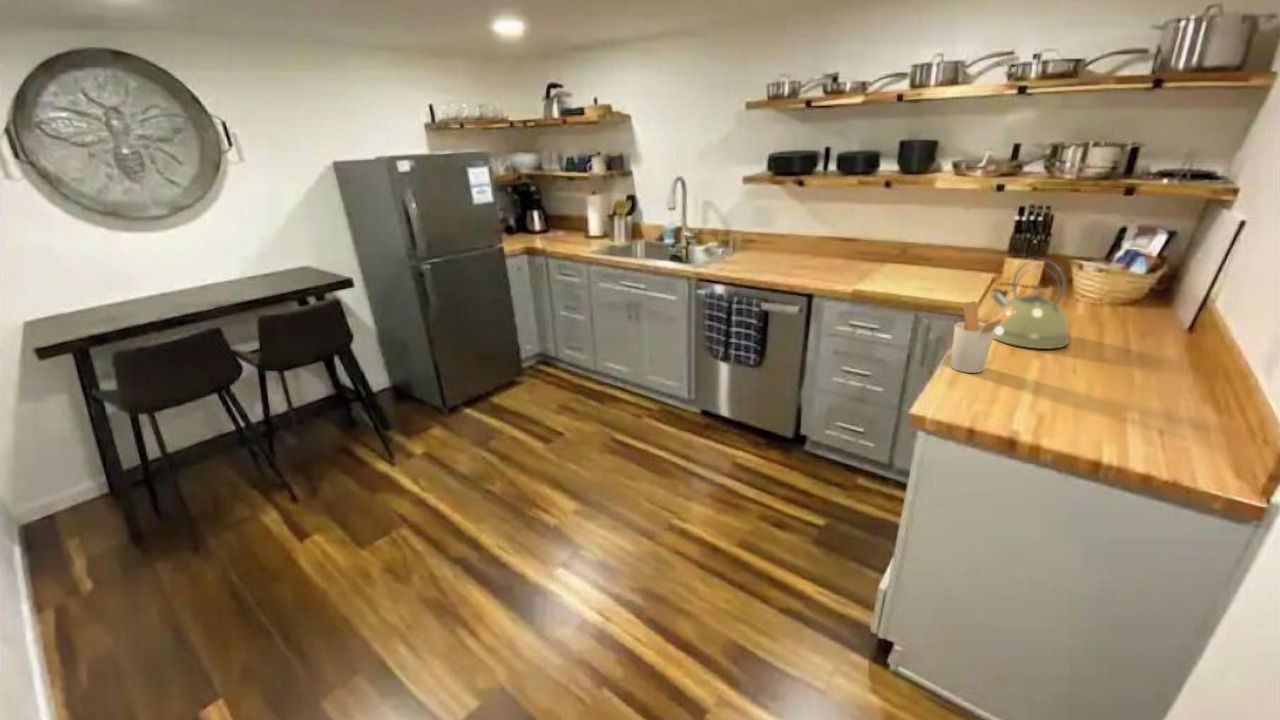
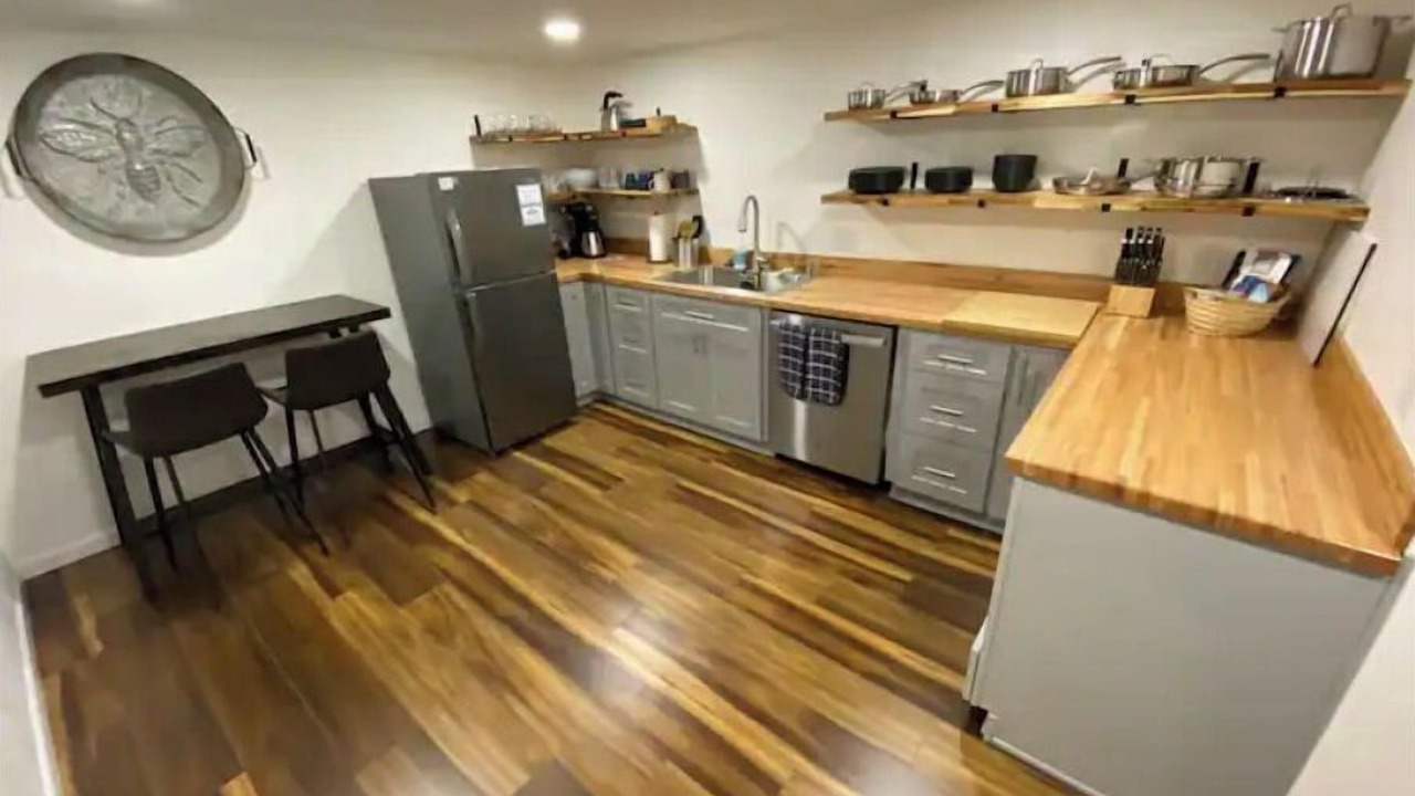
- utensil holder (982, 337)
- kettle (1030, 297)
